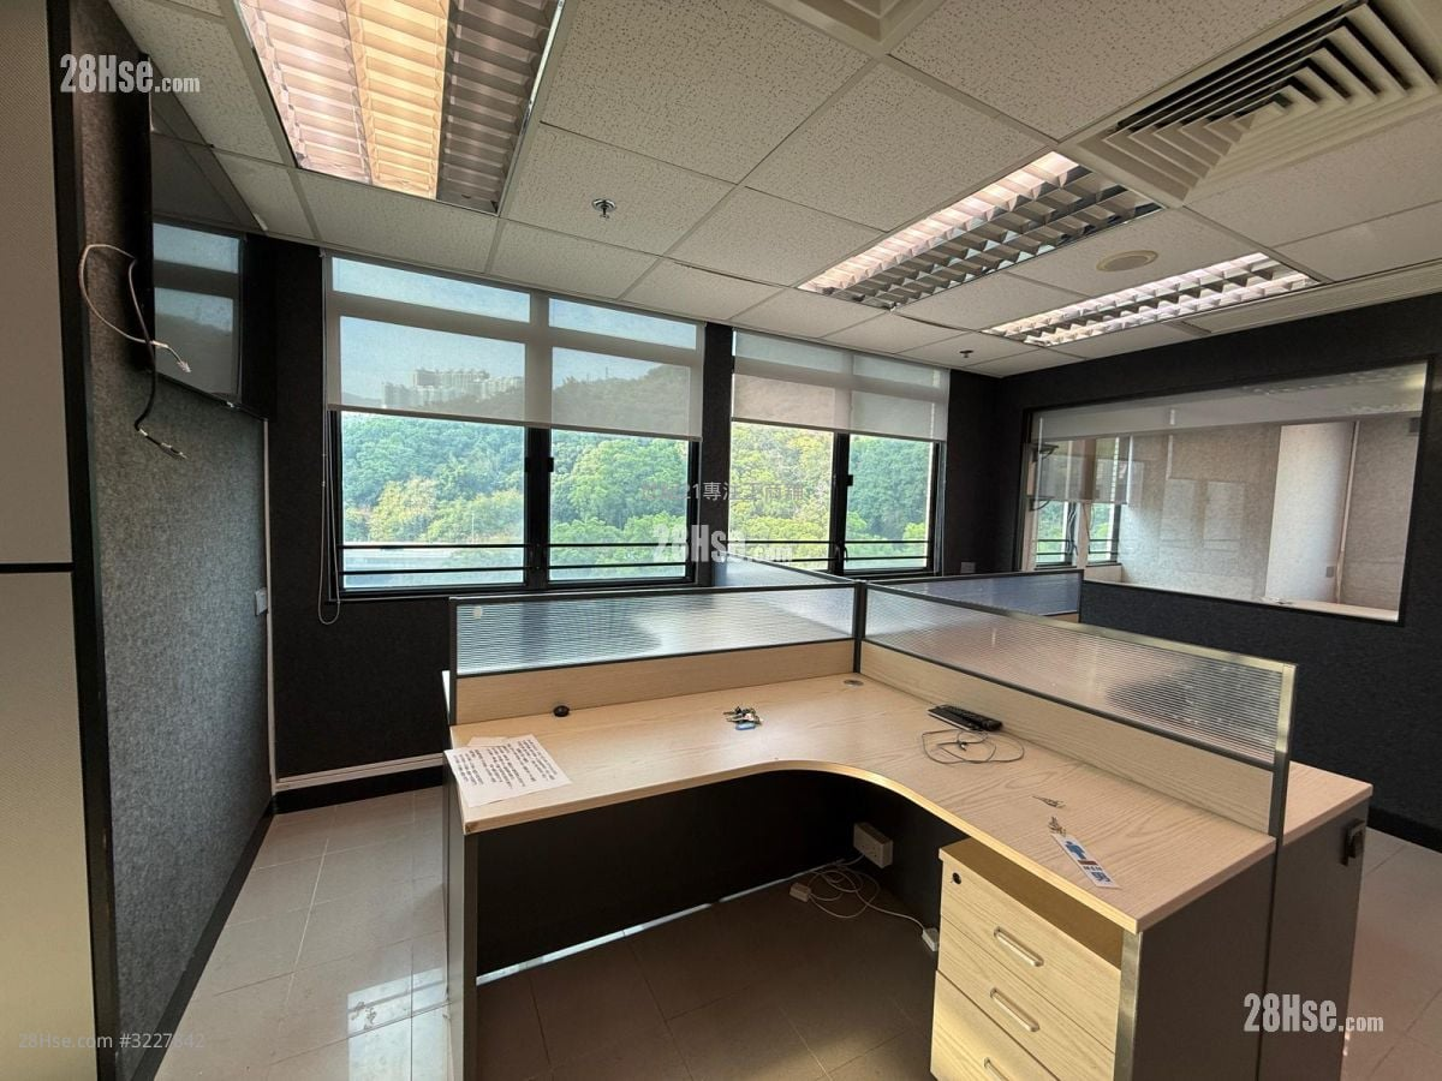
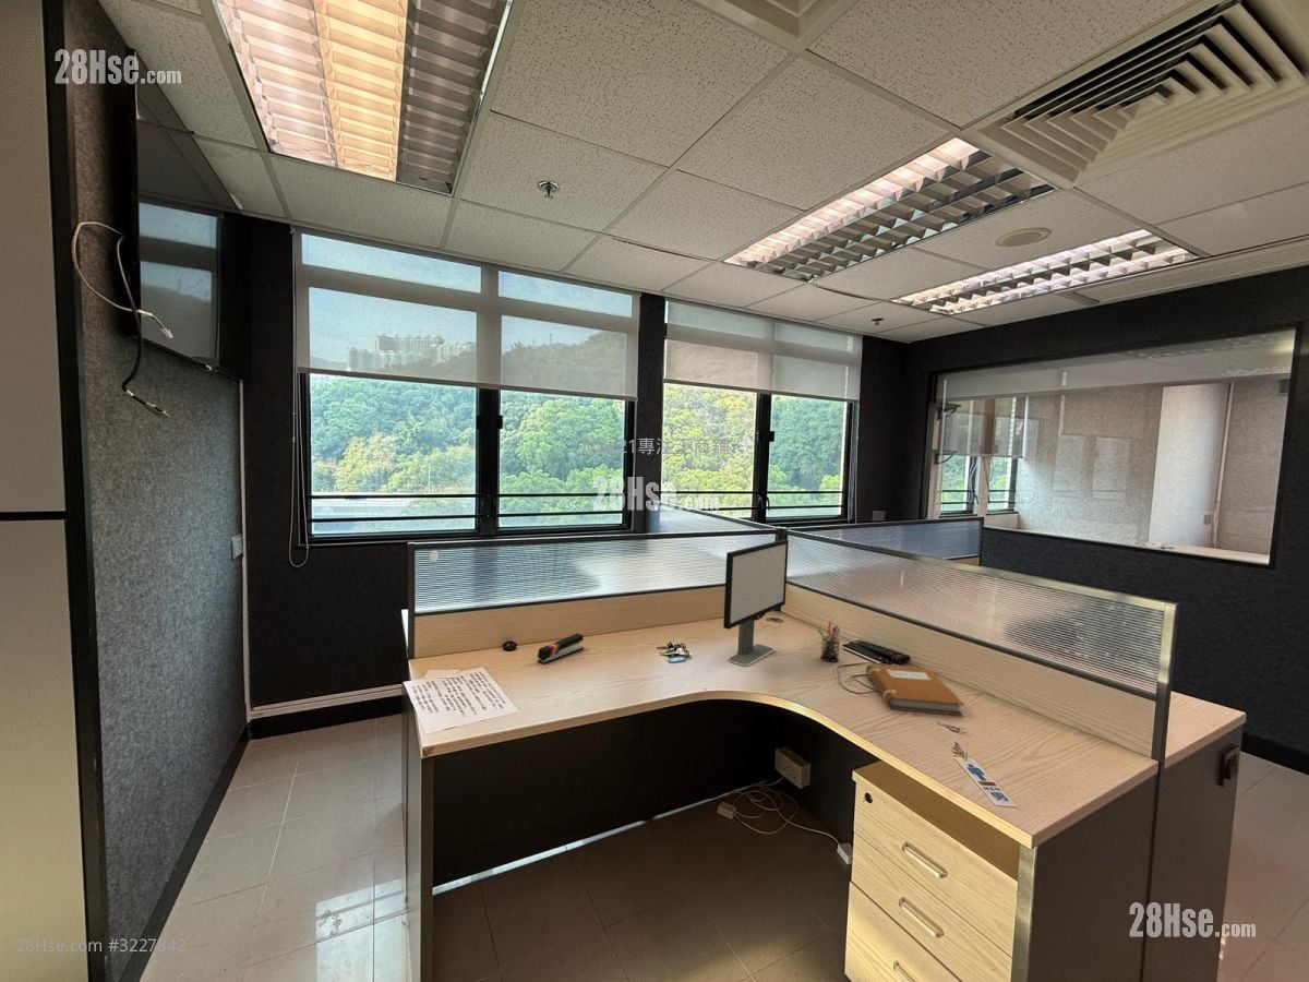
+ computer monitor (754, 600)
+ notebook (909, 686)
+ pen holder (828, 640)
+ stapler (561, 647)
